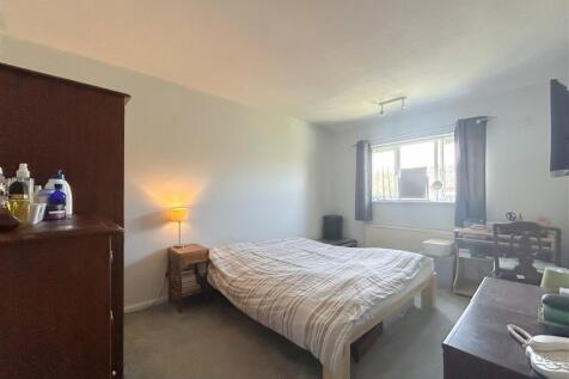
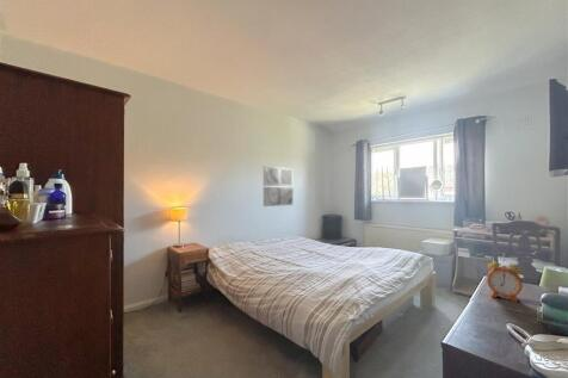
+ alarm clock (504, 277)
+ wall art (278, 185)
